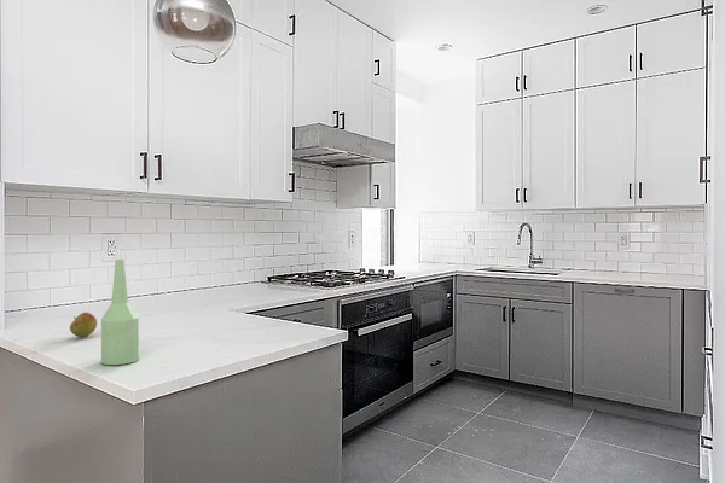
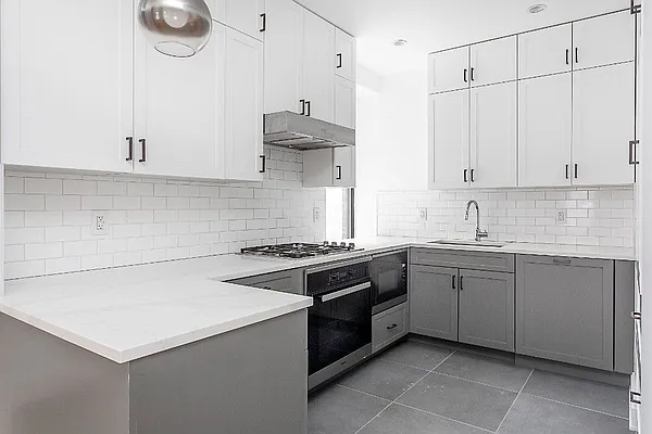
- apple (83, 325)
- bottle (120, 309)
